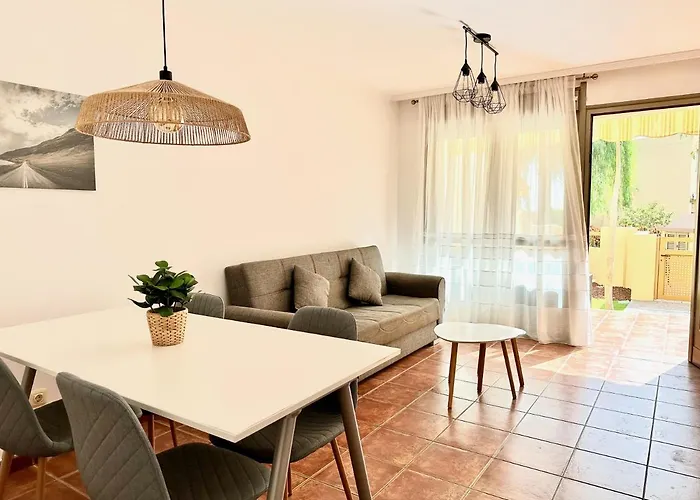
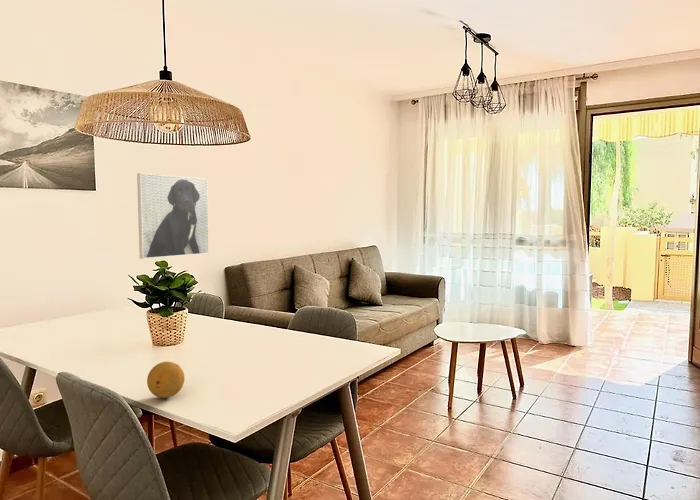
+ fruit (166, 379)
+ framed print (175, 216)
